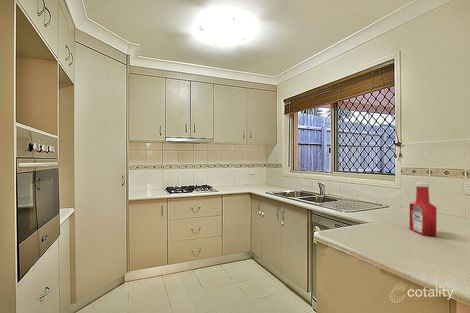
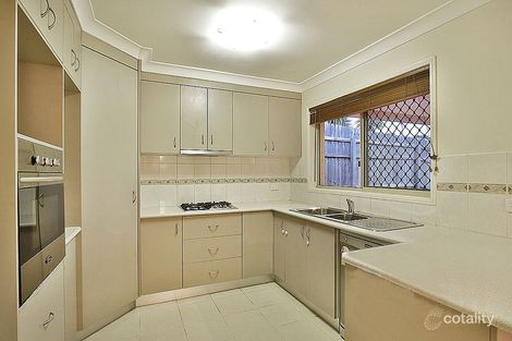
- soap bottle (422, 207)
